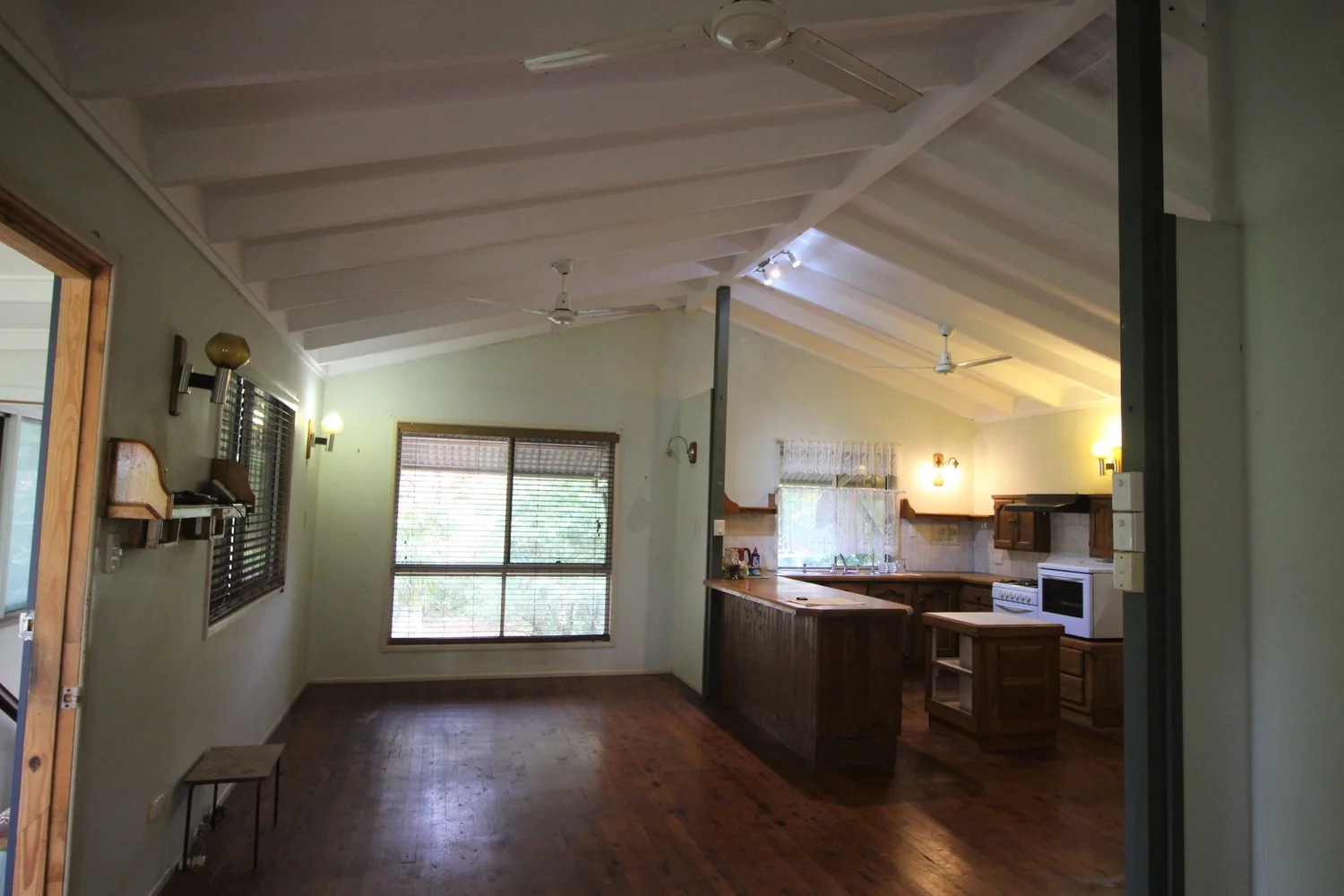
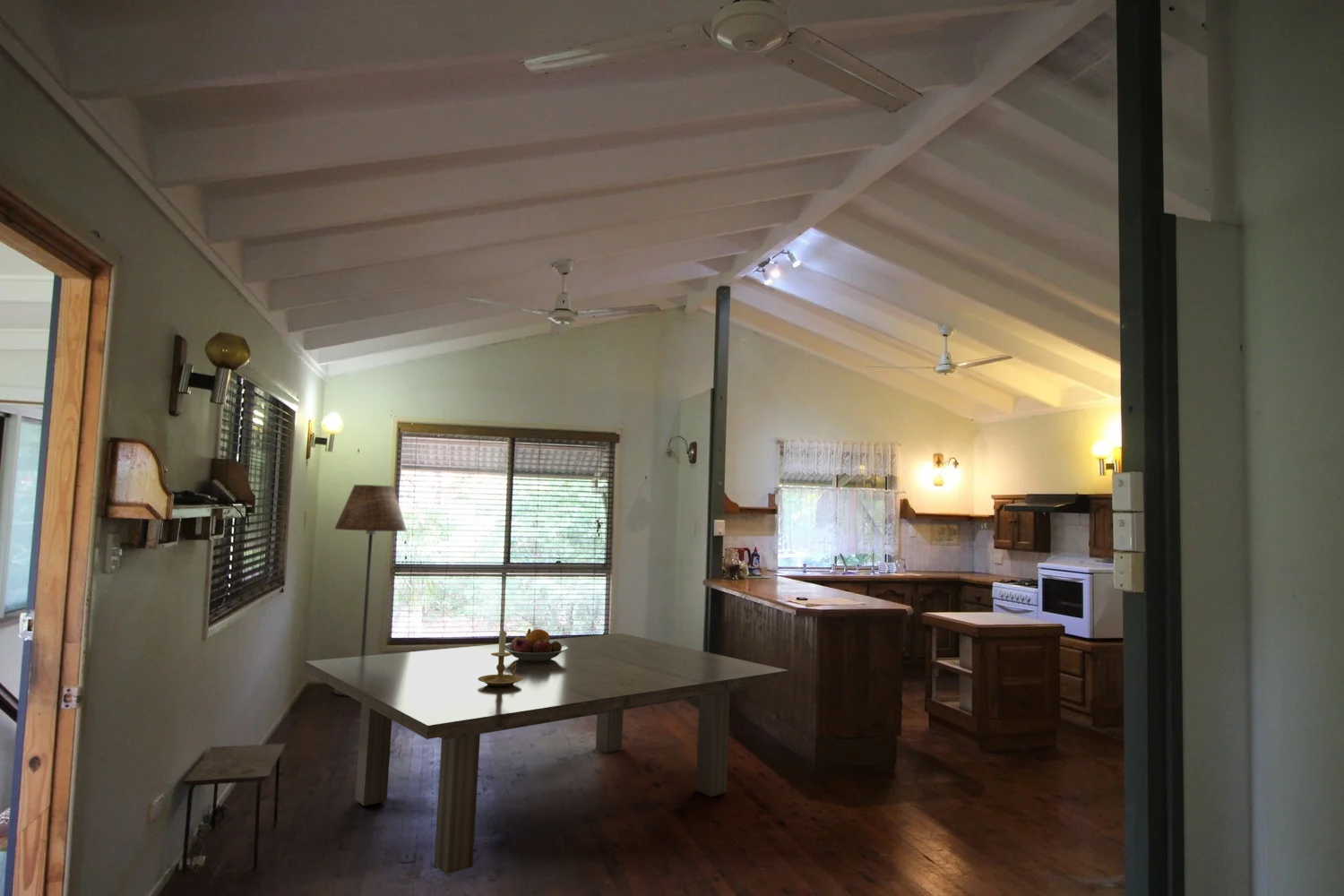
+ candle holder (501, 656)
+ fruit bowl (535, 644)
+ floor lamp (367, 587)
+ dining table (547, 722)
